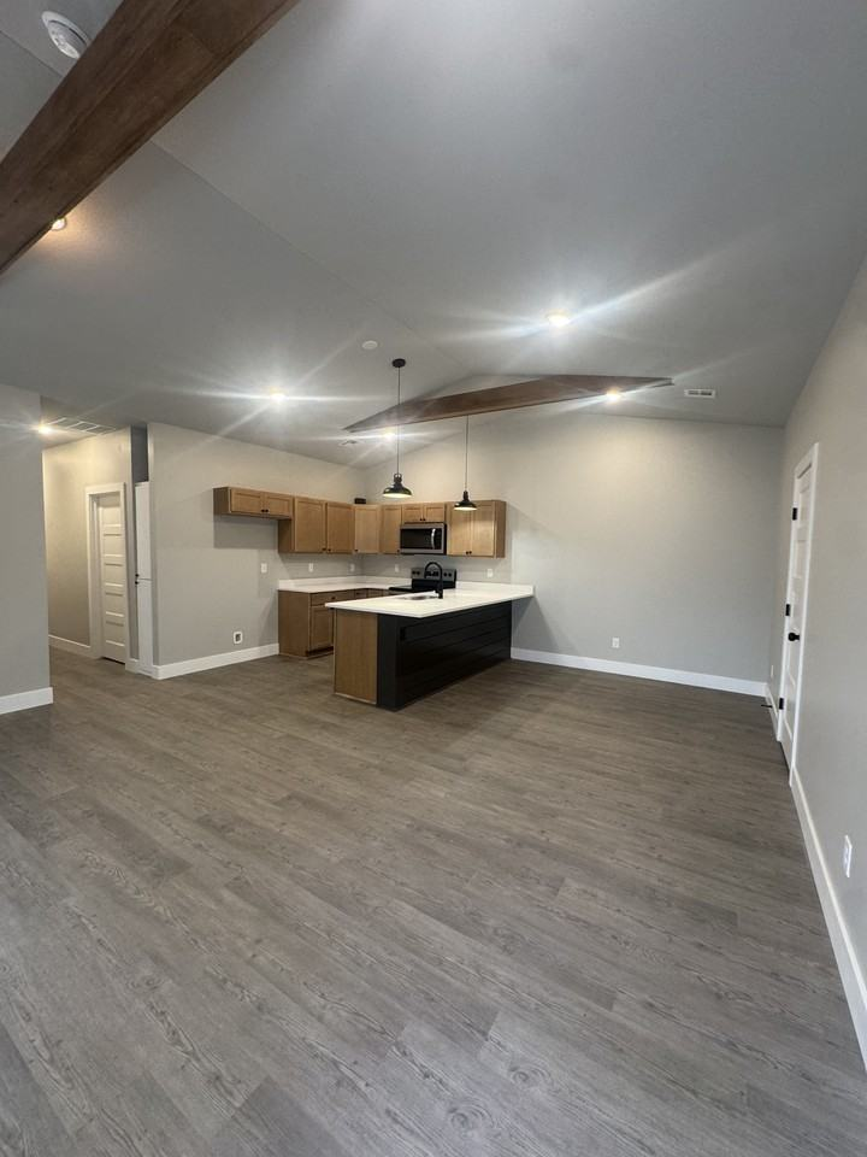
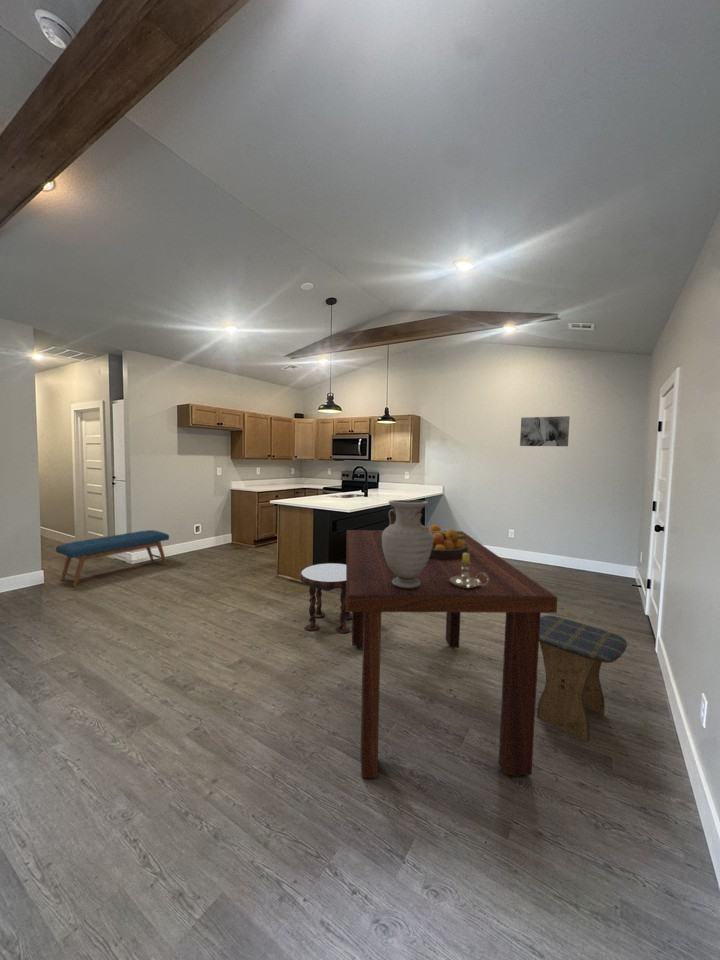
+ wall art (544, 431)
+ fruit bowl (439, 539)
+ side table (321, 596)
+ vase (407, 542)
+ stool (572, 674)
+ dining table (419, 611)
+ bench (117, 553)
+ candlestick (468, 568)
